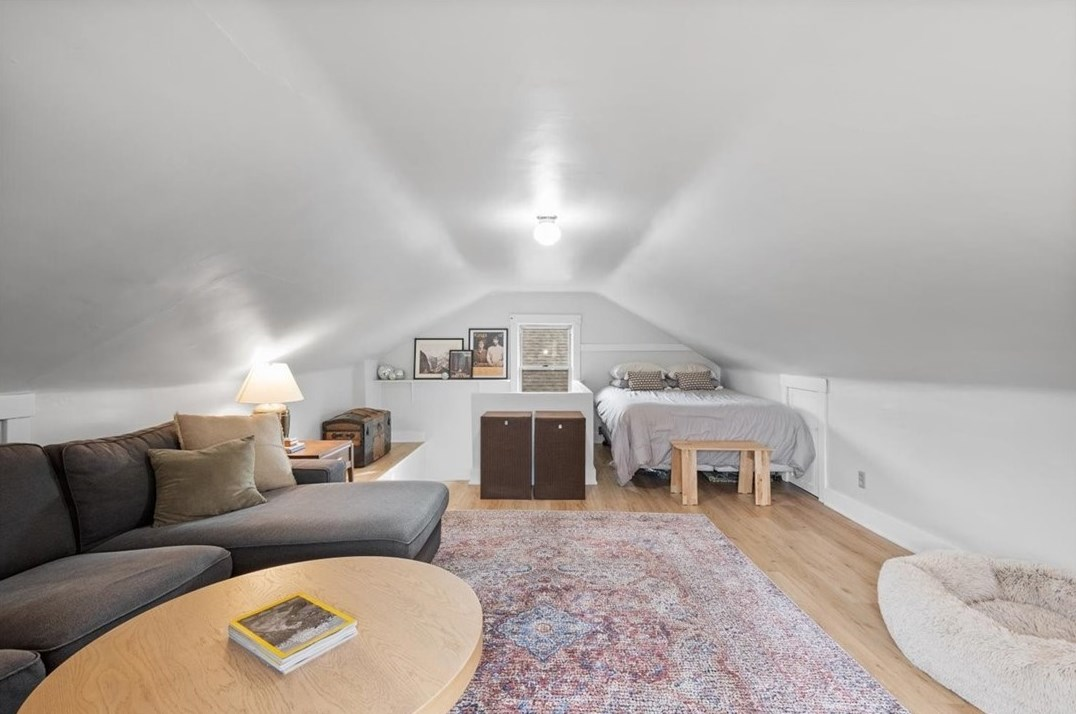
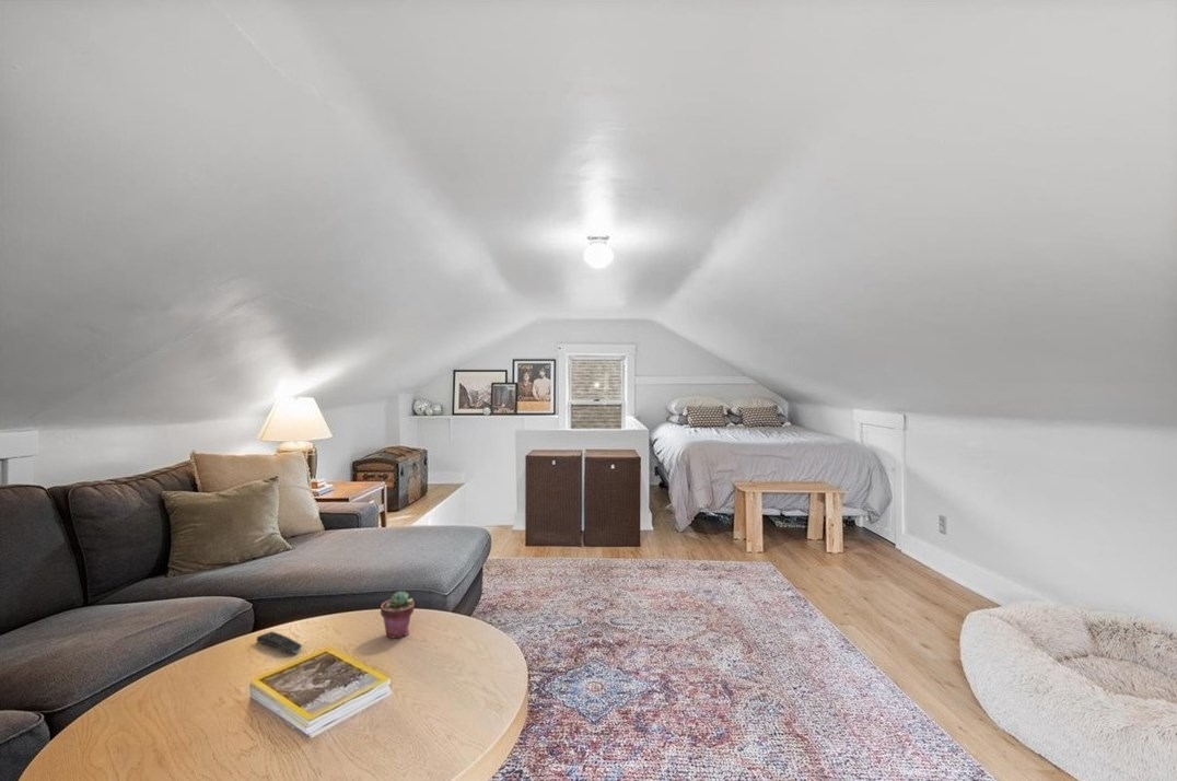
+ potted succulent (397, 613)
+ remote control (280, 642)
